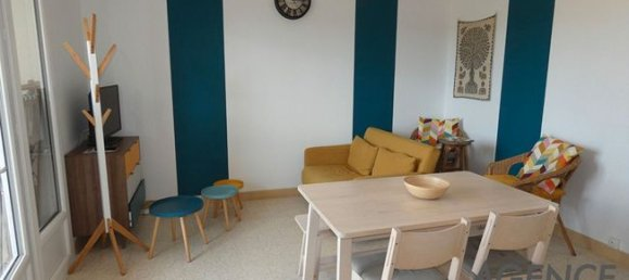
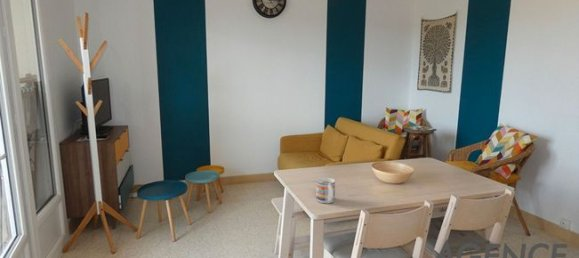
+ mug (325, 191)
